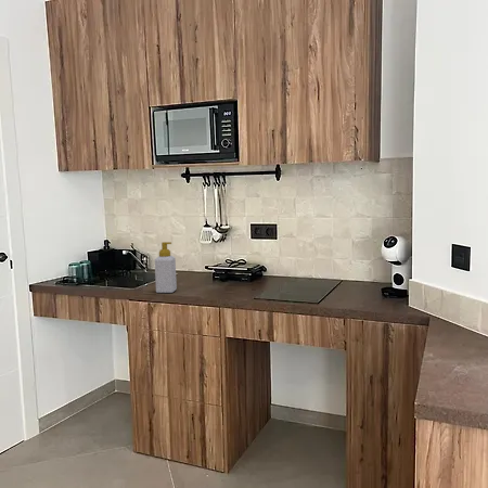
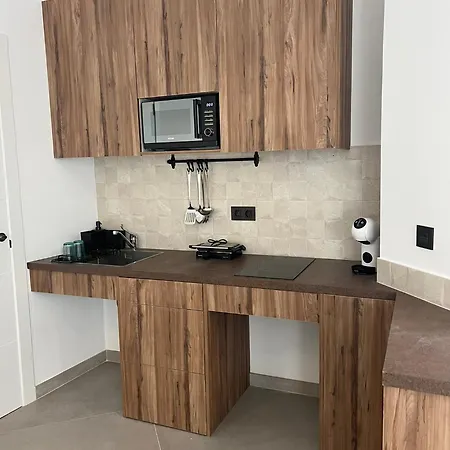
- soap bottle (165, 267)
